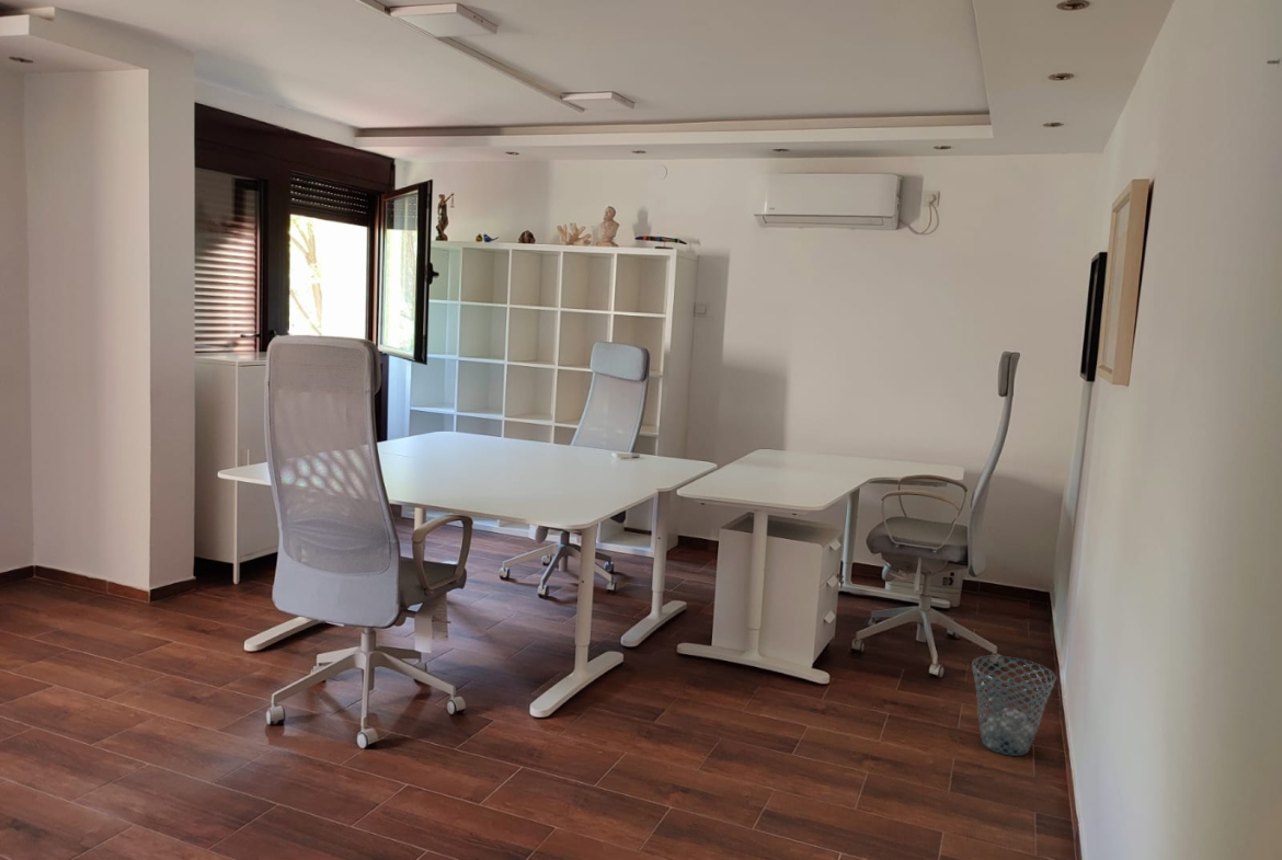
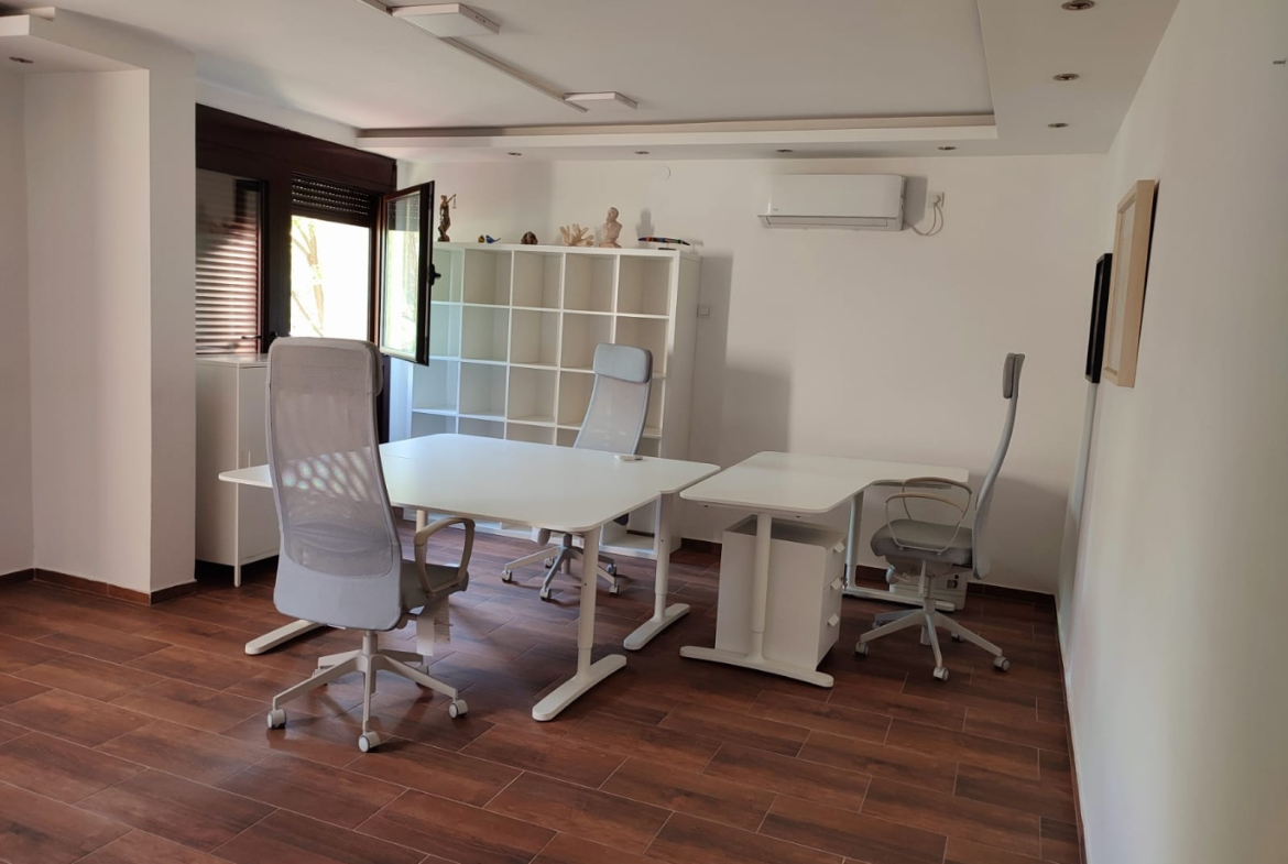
- waste basket (1009, 708)
